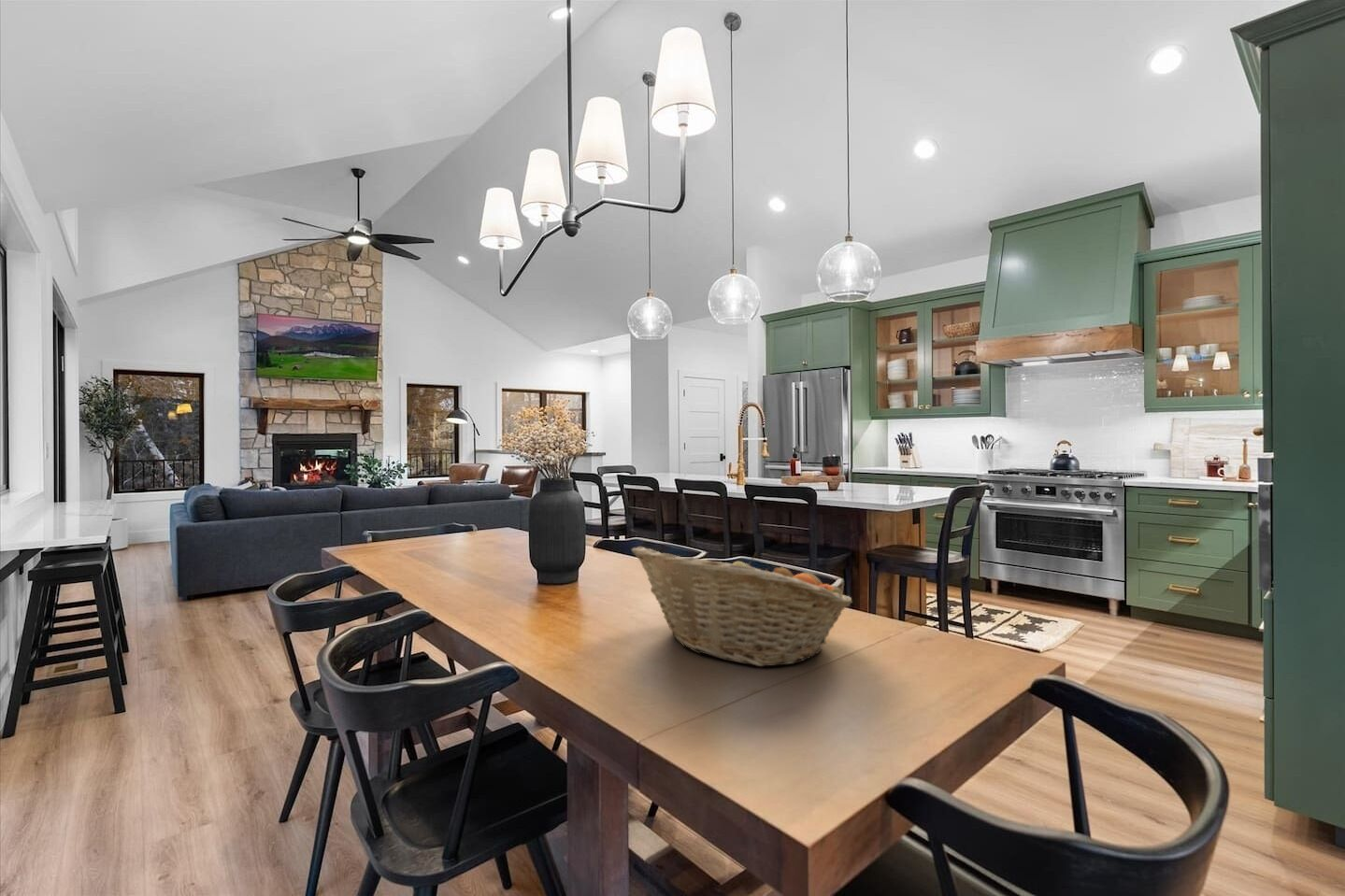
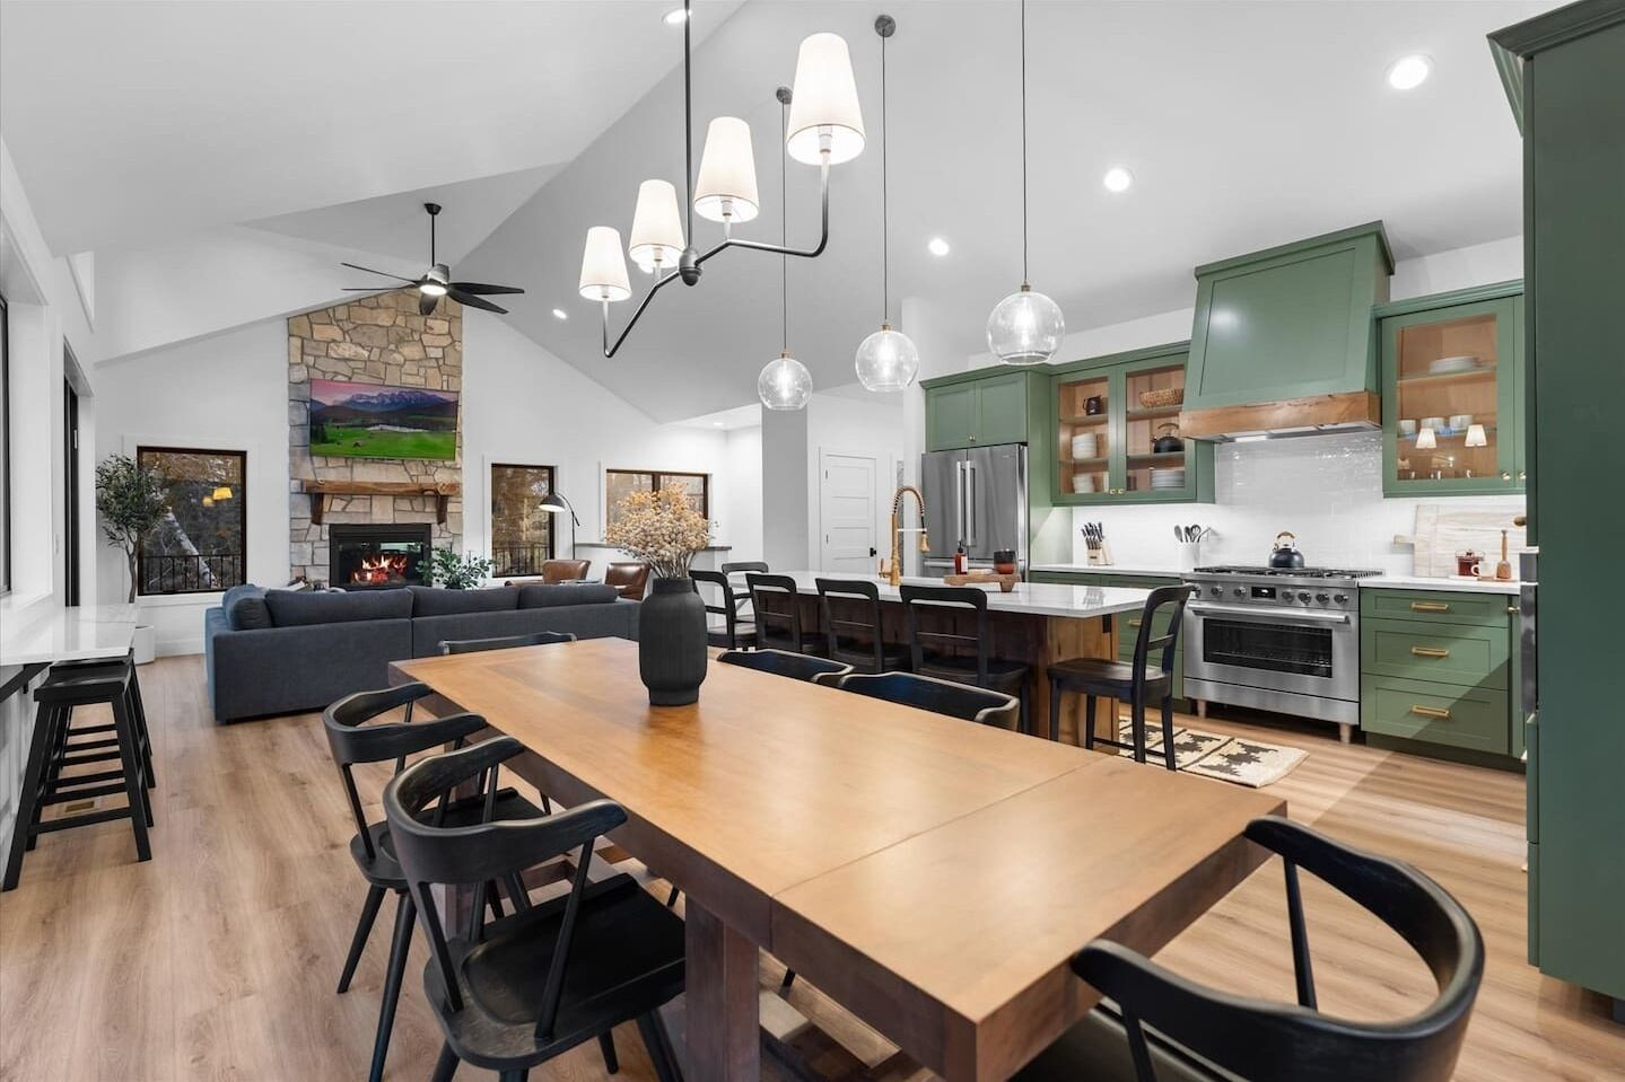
- fruit basket (737, 592)
